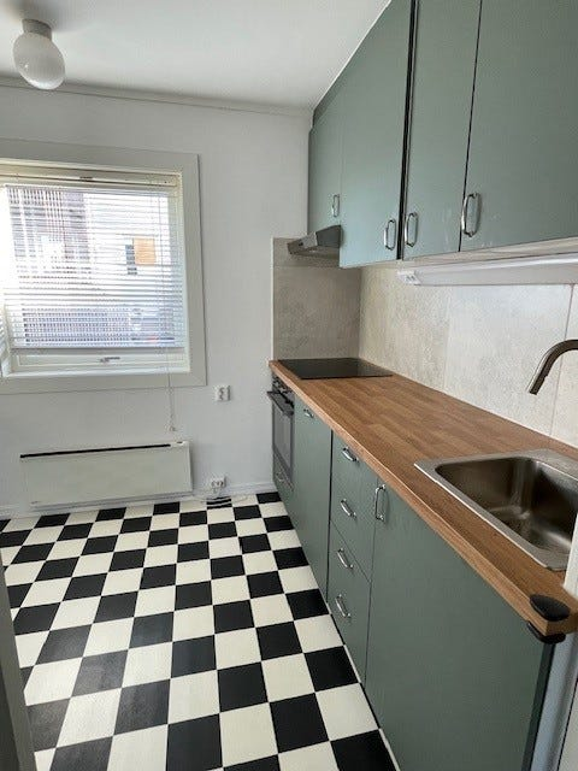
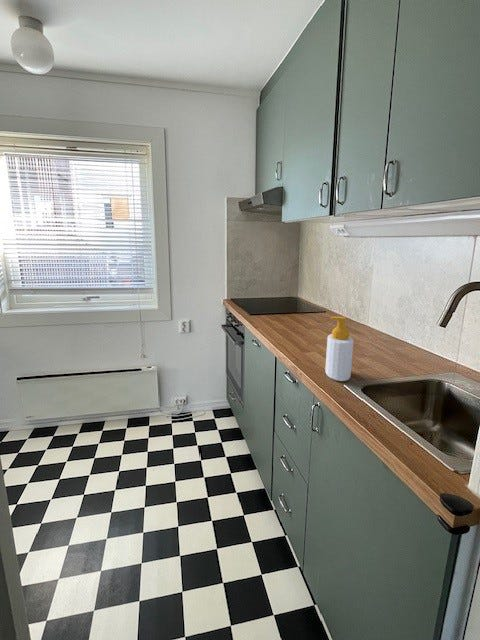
+ soap bottle (339, 346)
